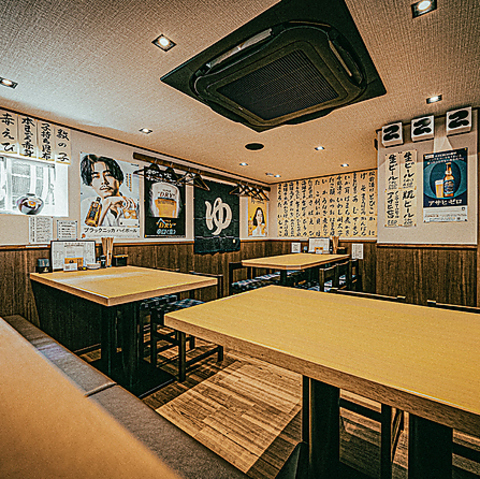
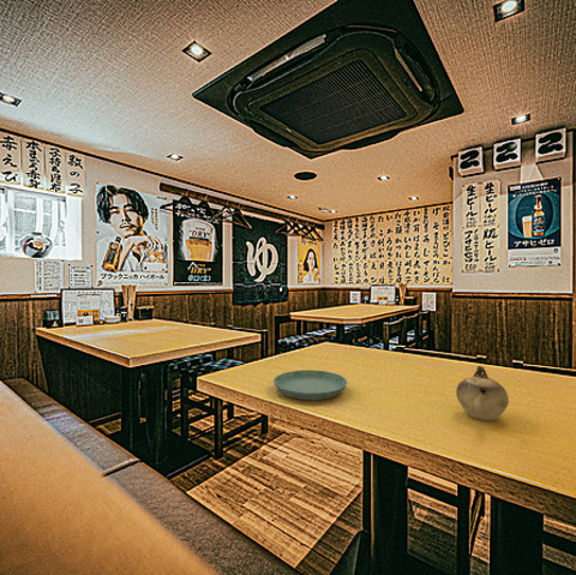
+ saucer (310, 384)
+ teapot (481, 393)
